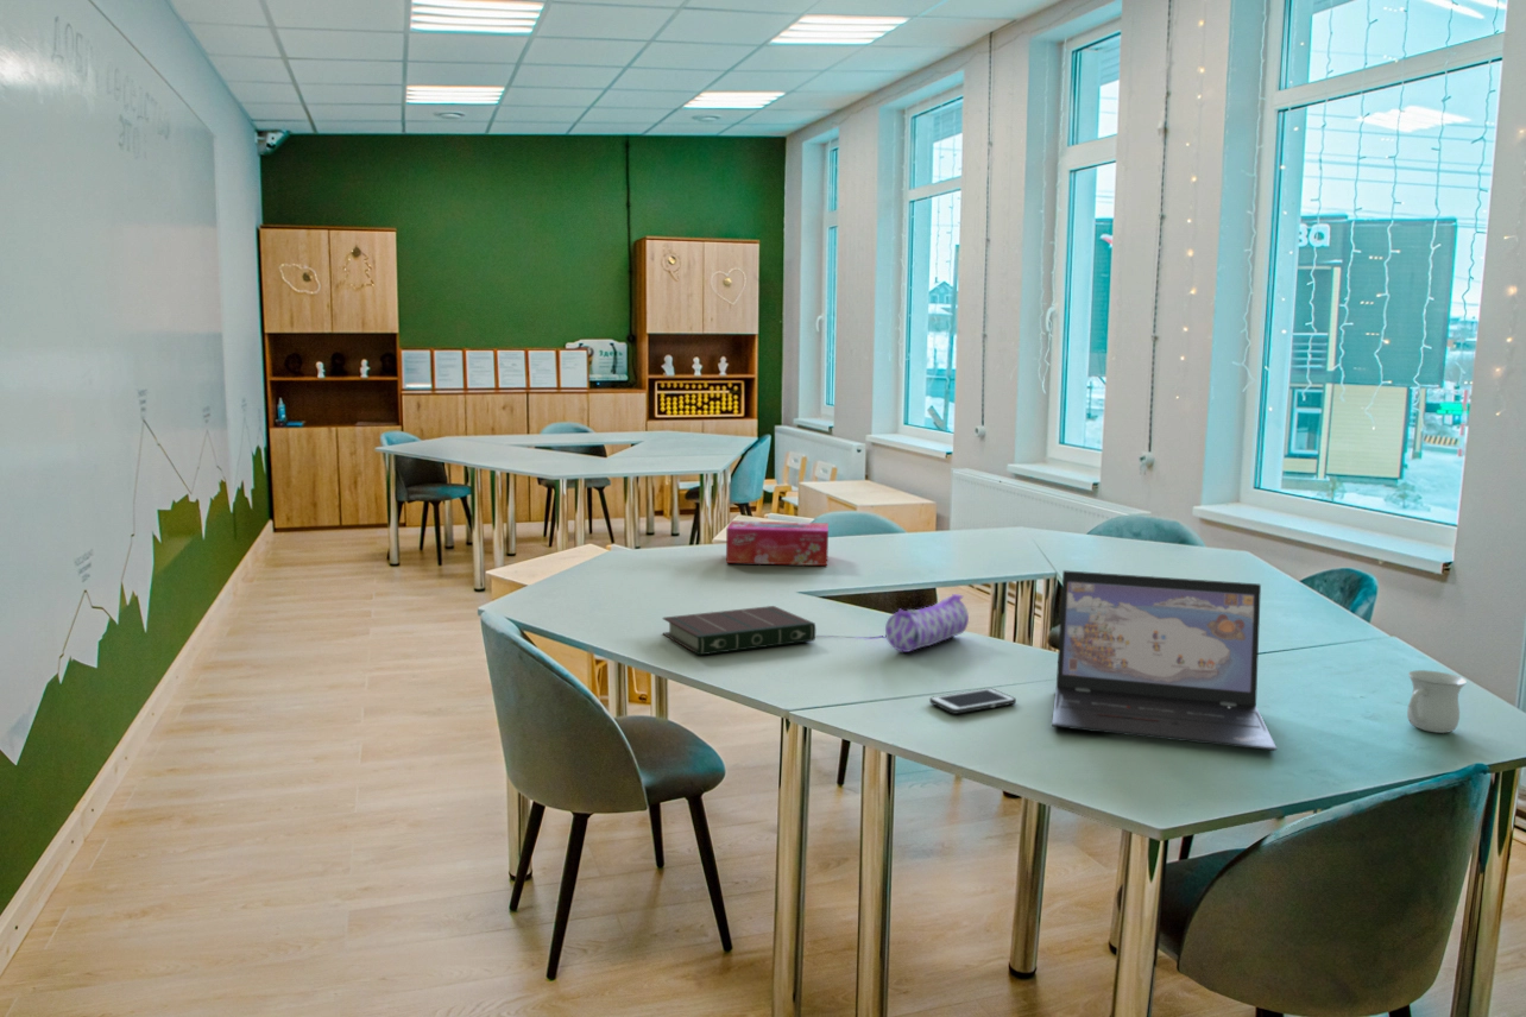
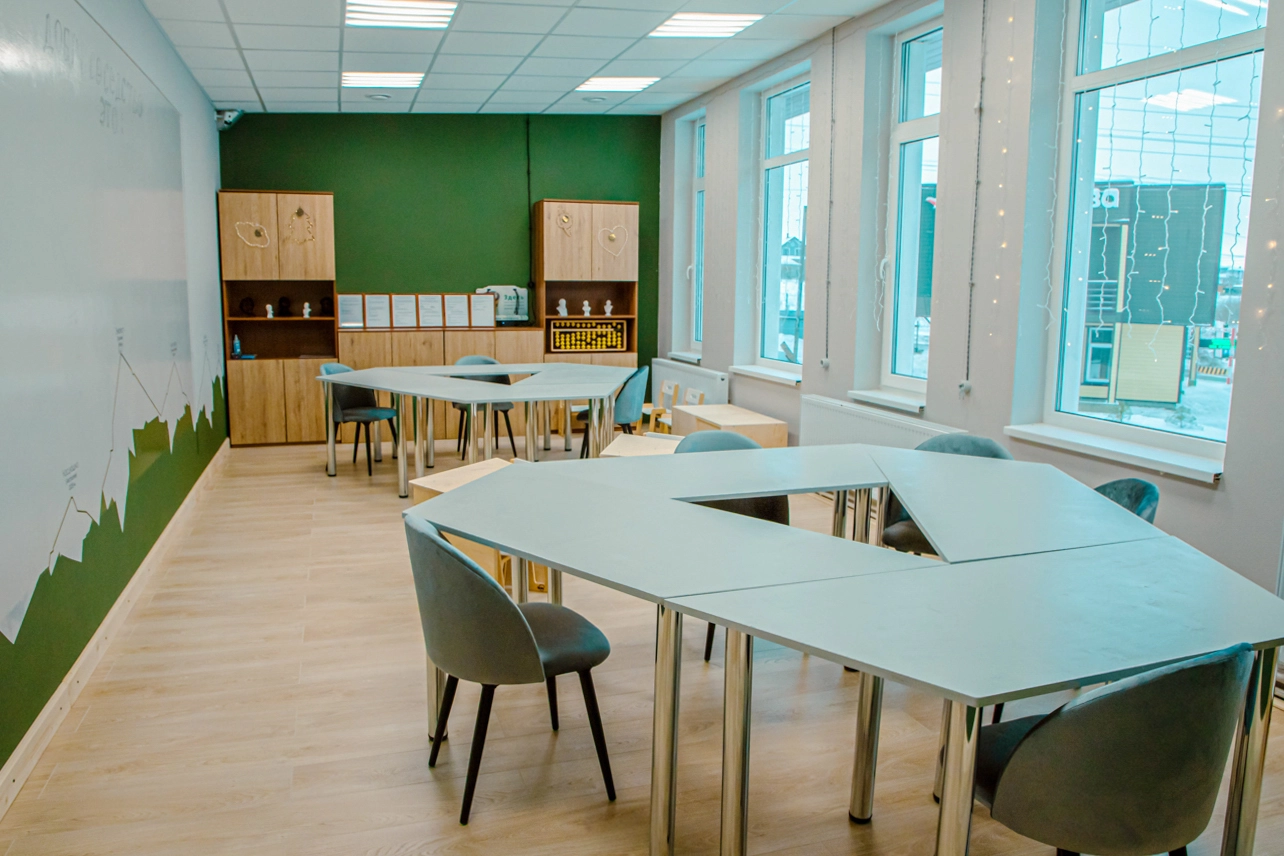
- cell phone (972, 700)
- laptop (1160, 653)
- tissue box (777, 542)
- mug (1429, 705)
- book (738, 628)
- pencil case (927, 621)
